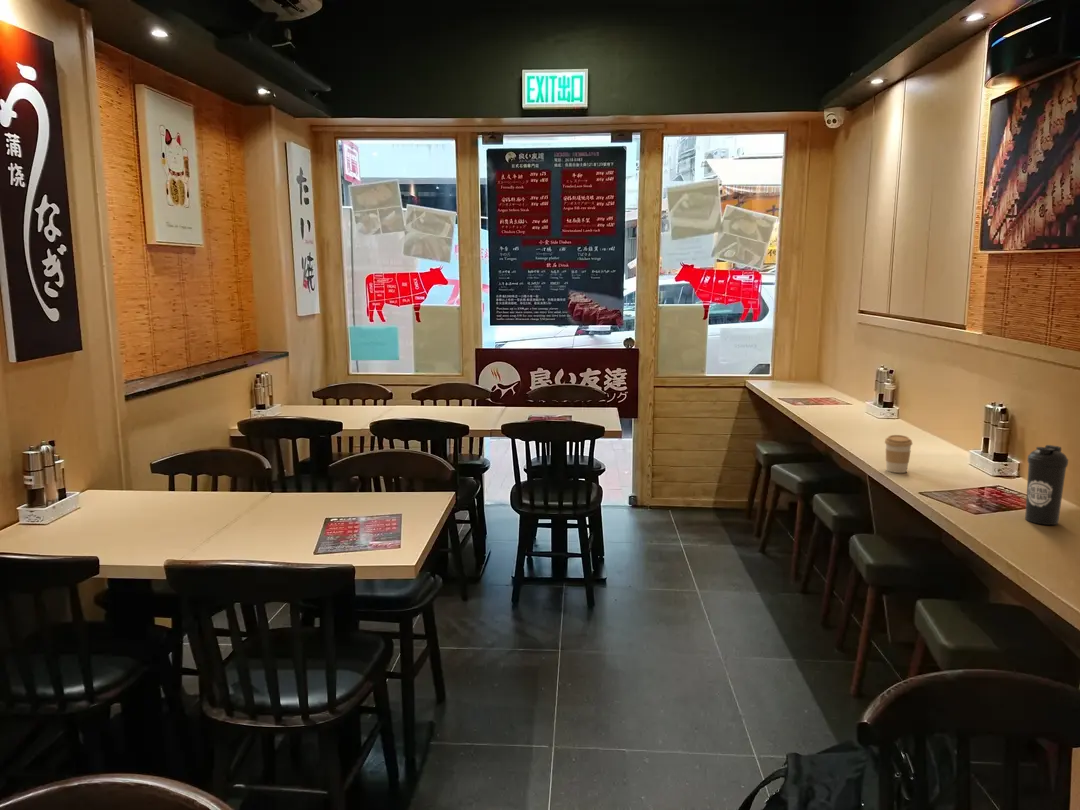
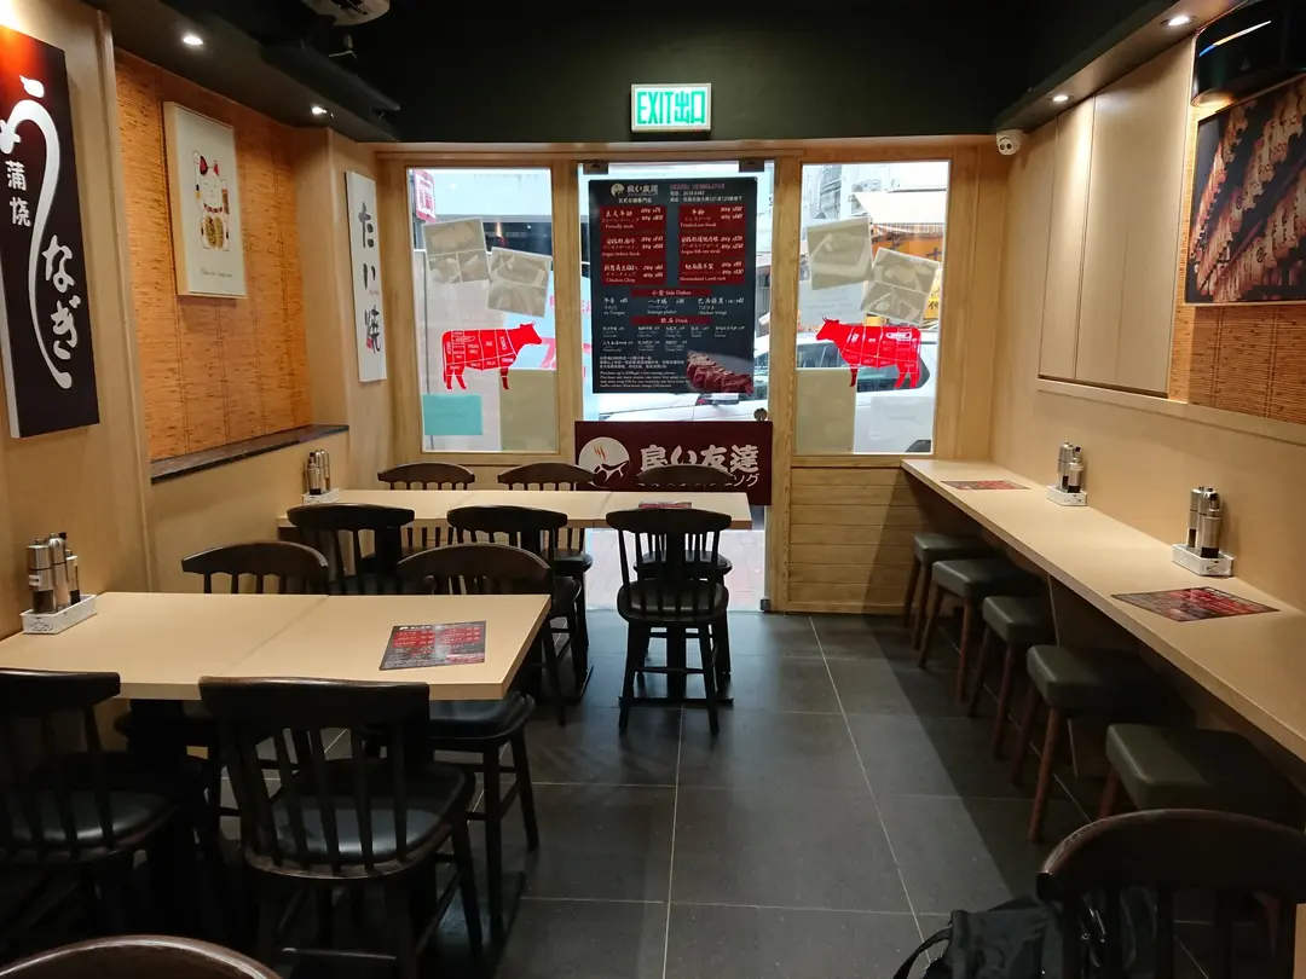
- coffee cup (897, 453)
- water bottle (1045, 484)
